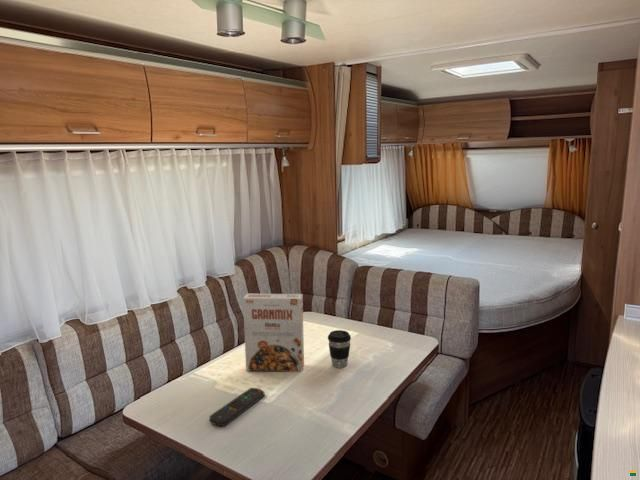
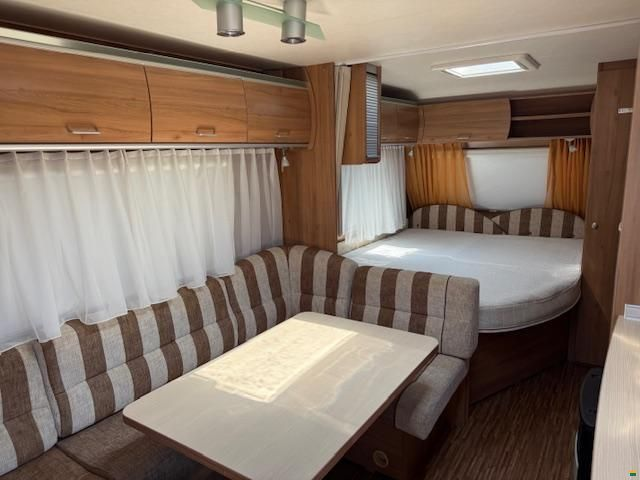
- remote control (238, 405)
- cereal box (274, 332)
- coffee cup (339, 349)
